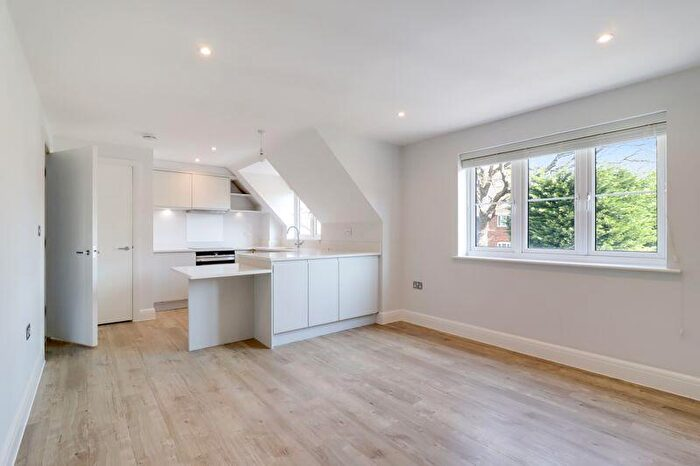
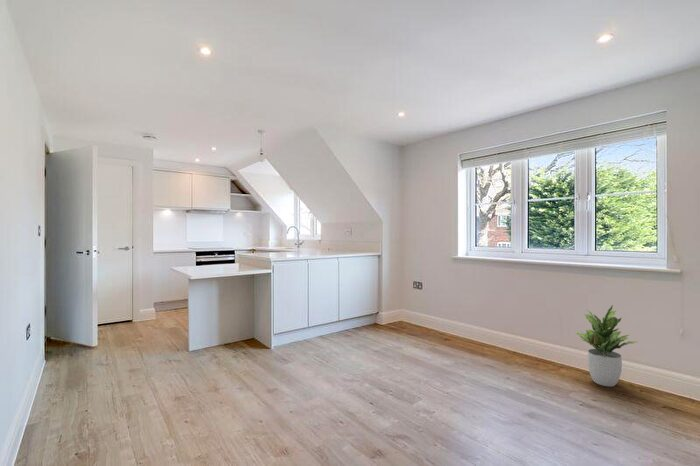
+ potted plant (602, 343)
